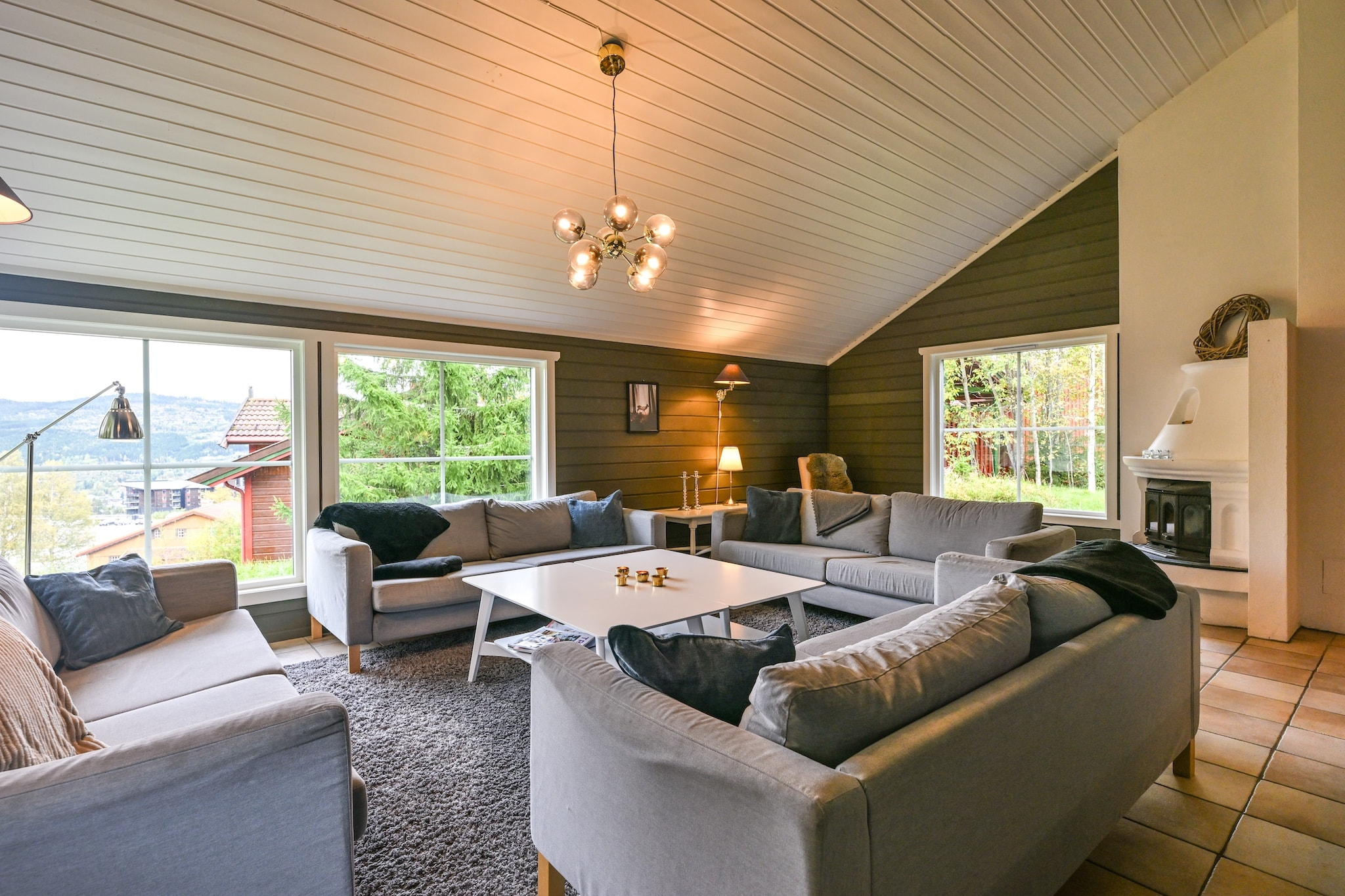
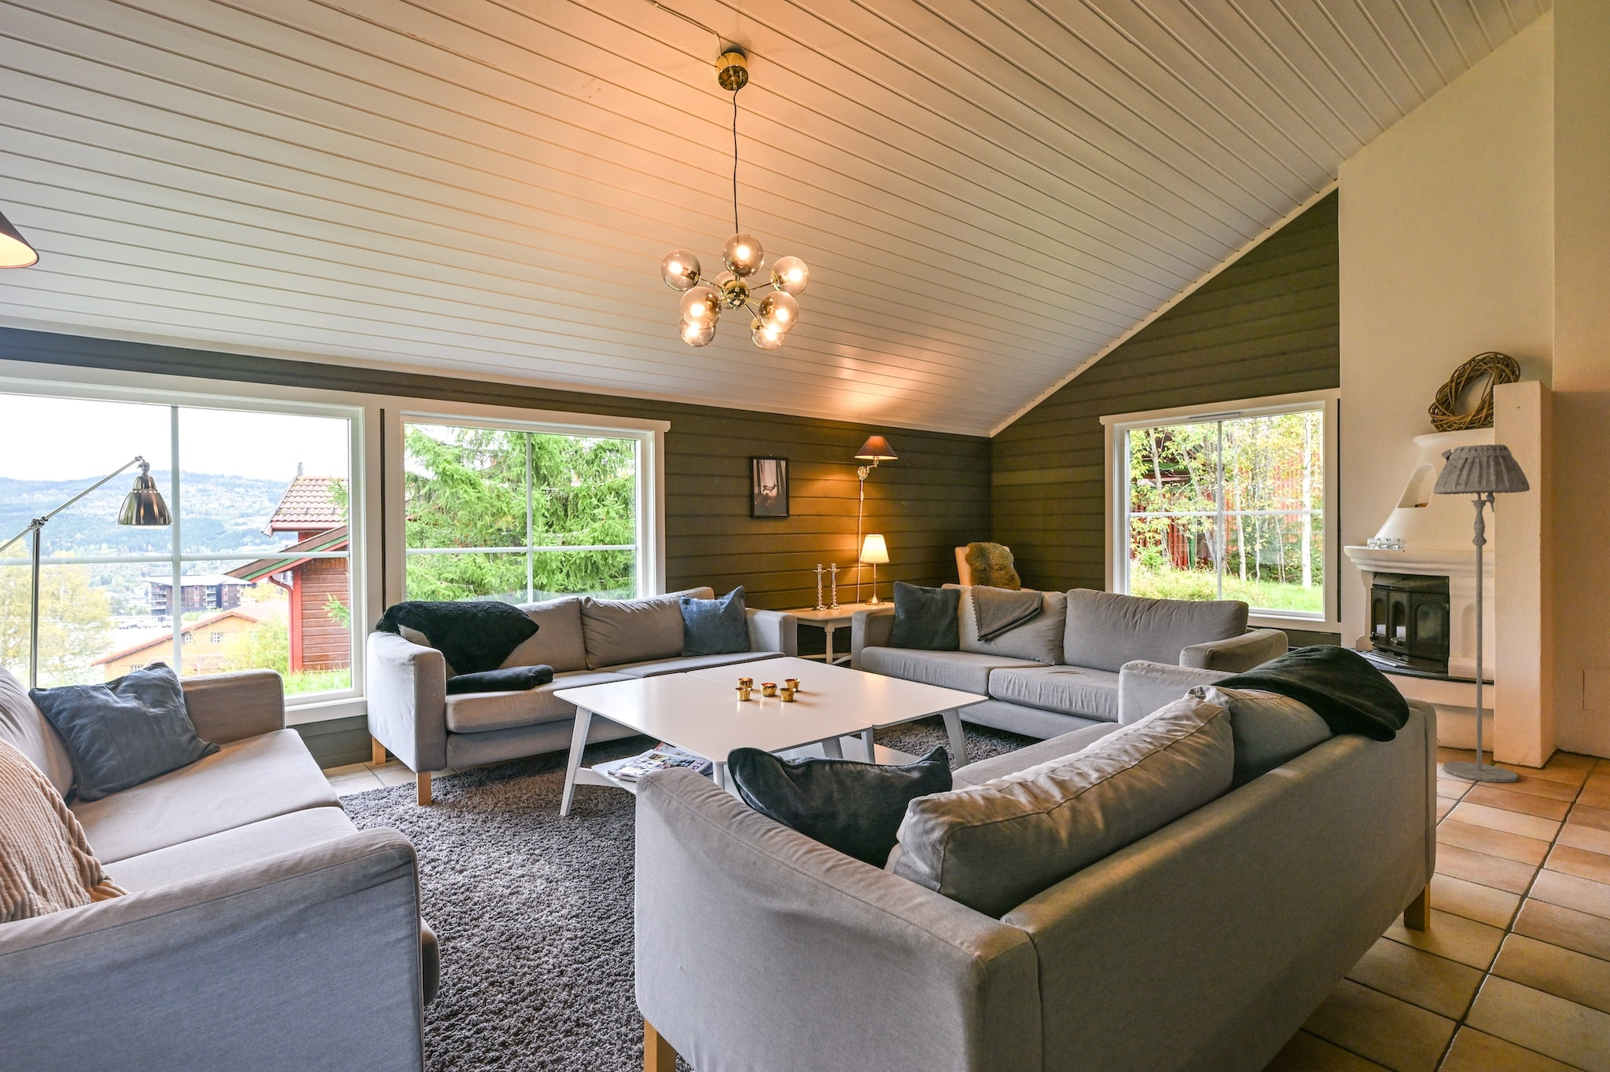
+ floor lamp (1480, 610)
